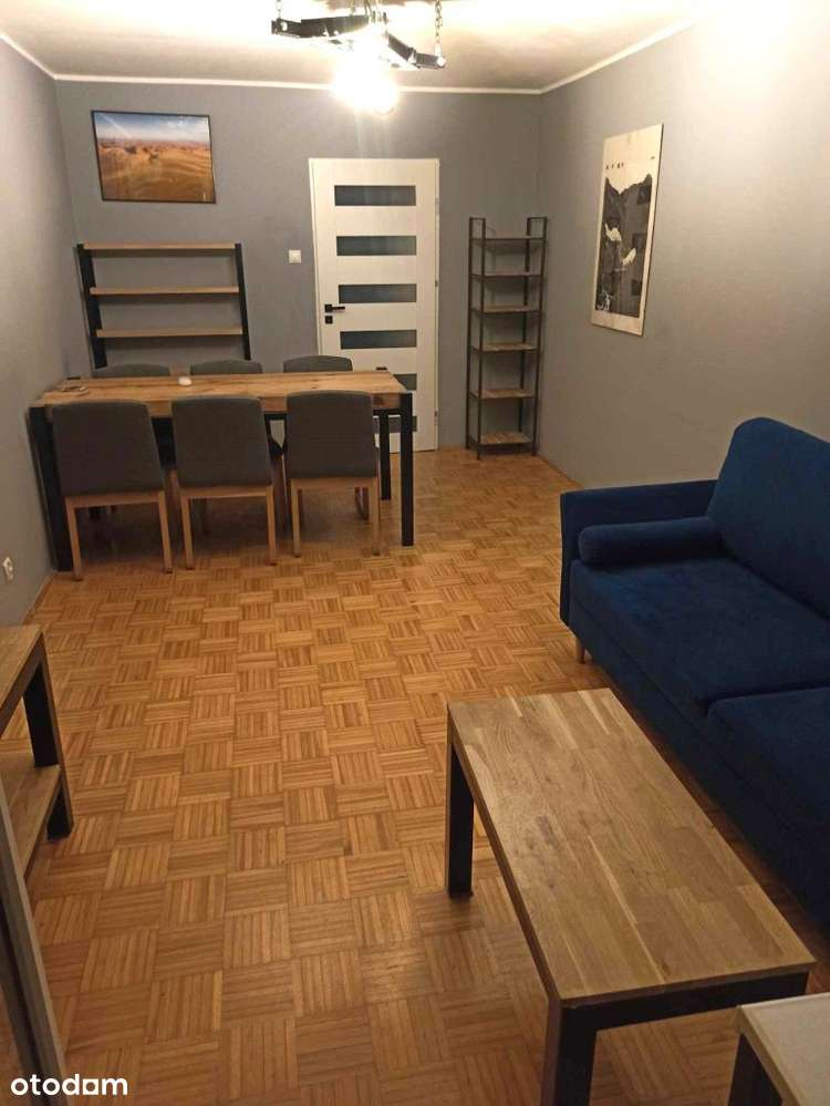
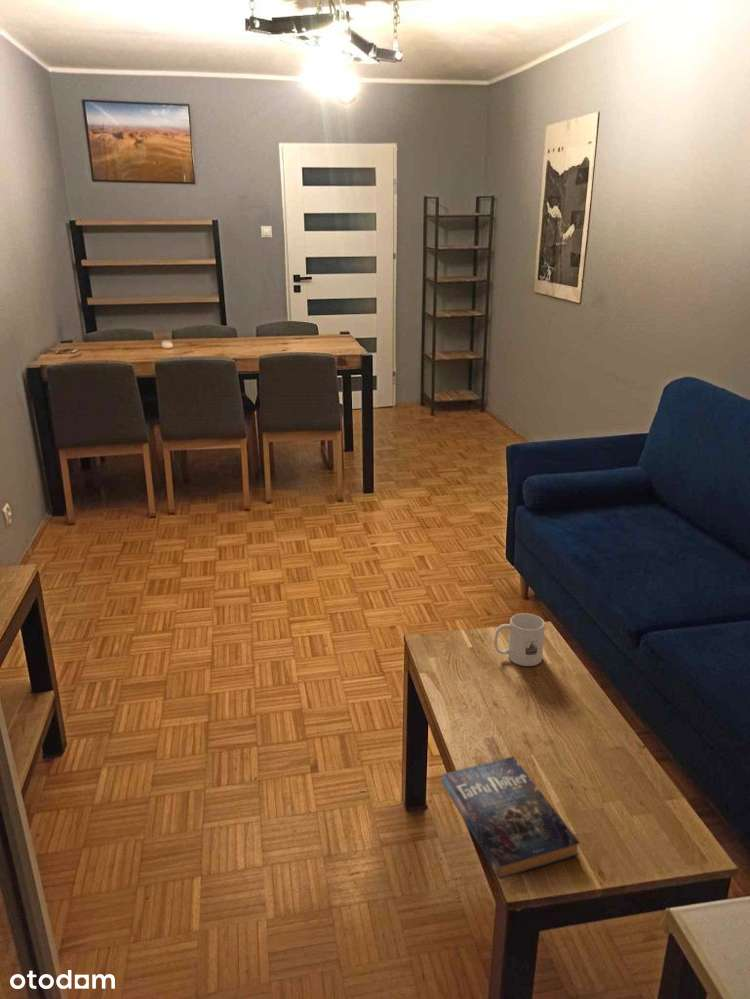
+ book (505, 812)
+ mug (518, 639)
